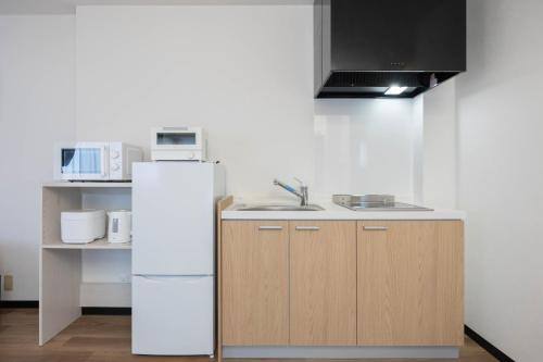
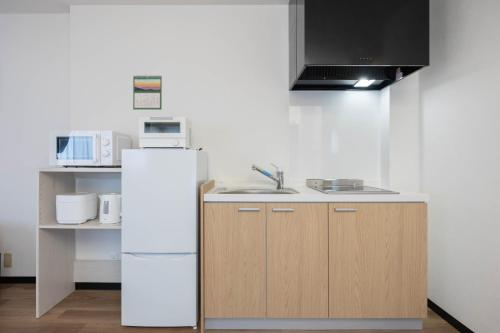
+ calendar (147, 92)
